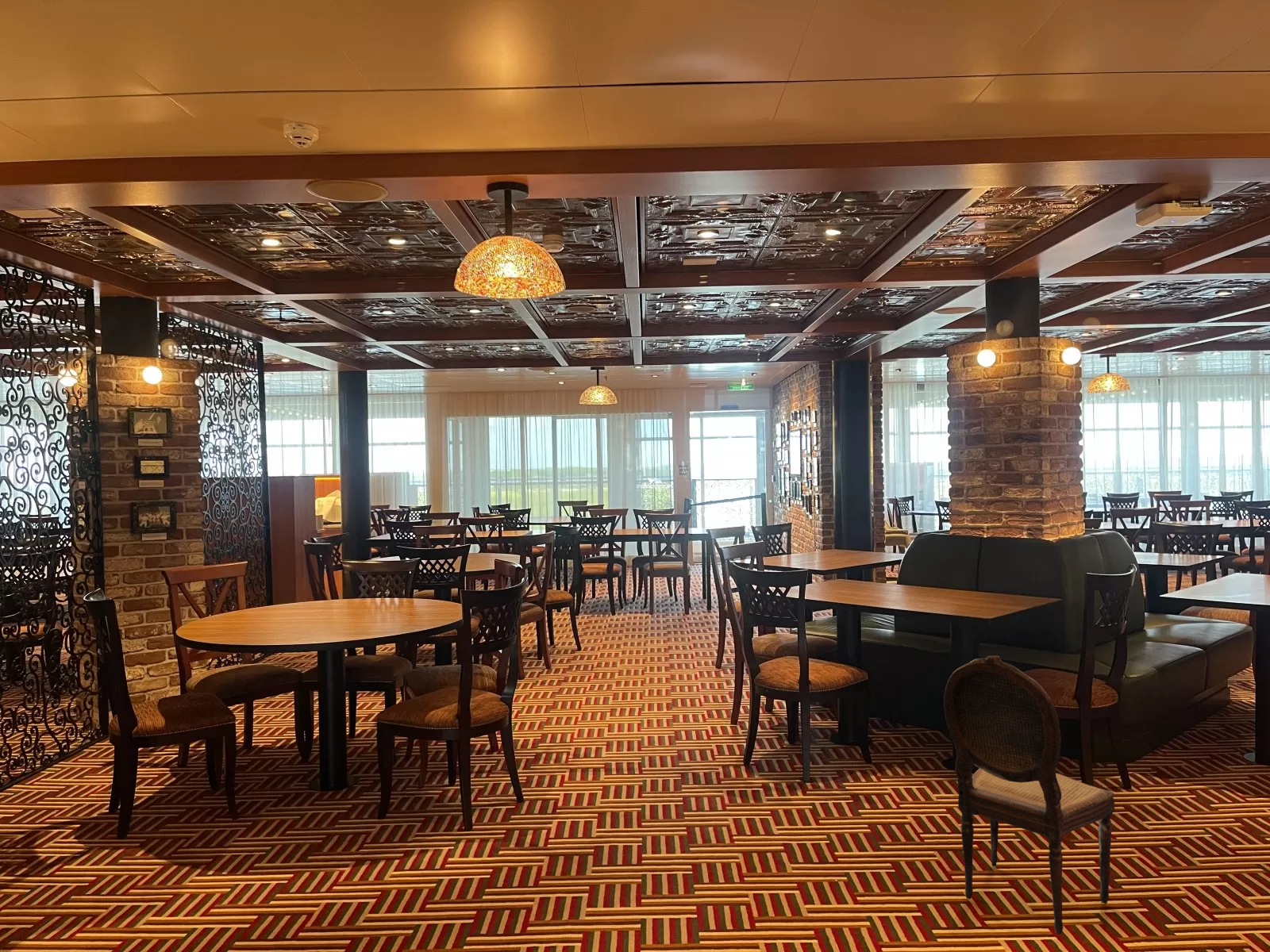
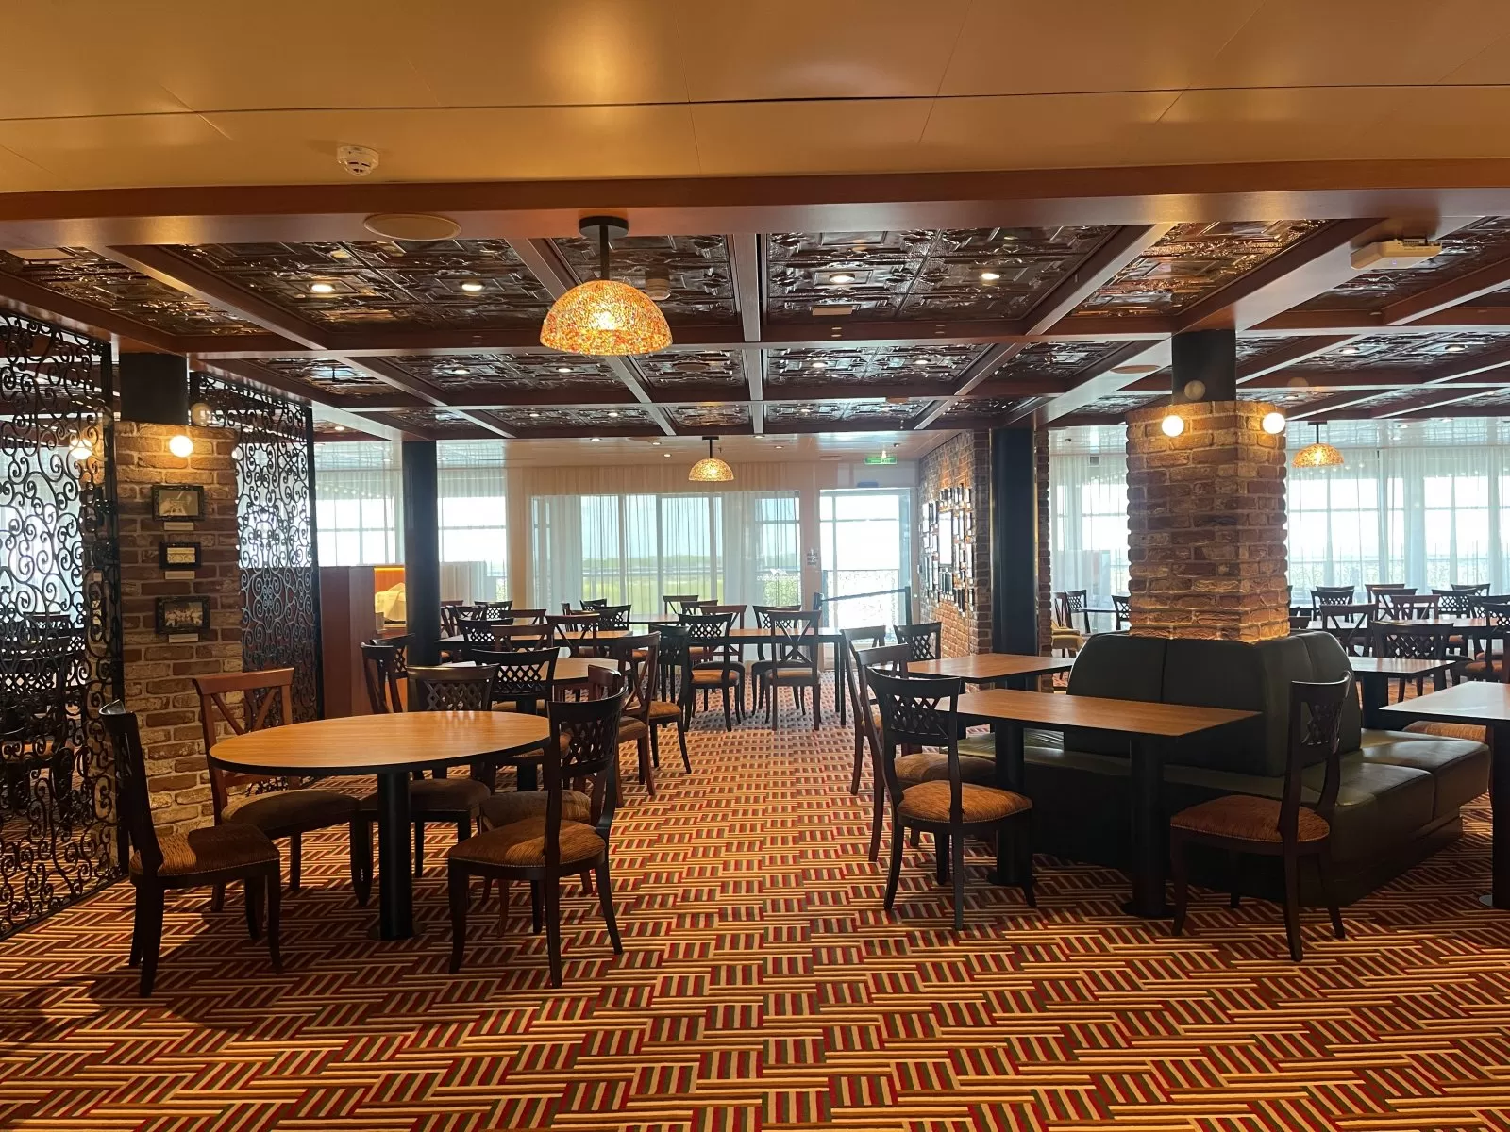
- dining chair (1026, 773)
